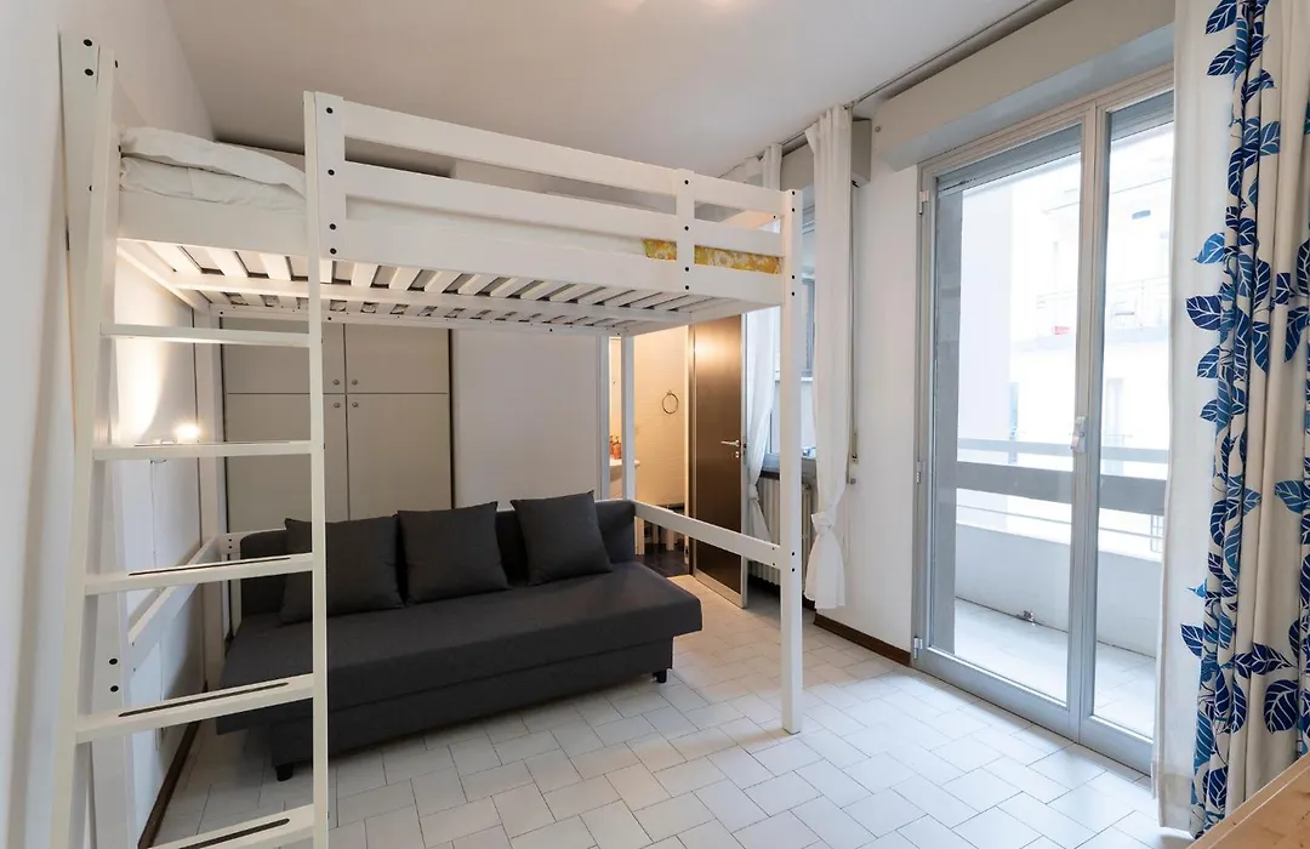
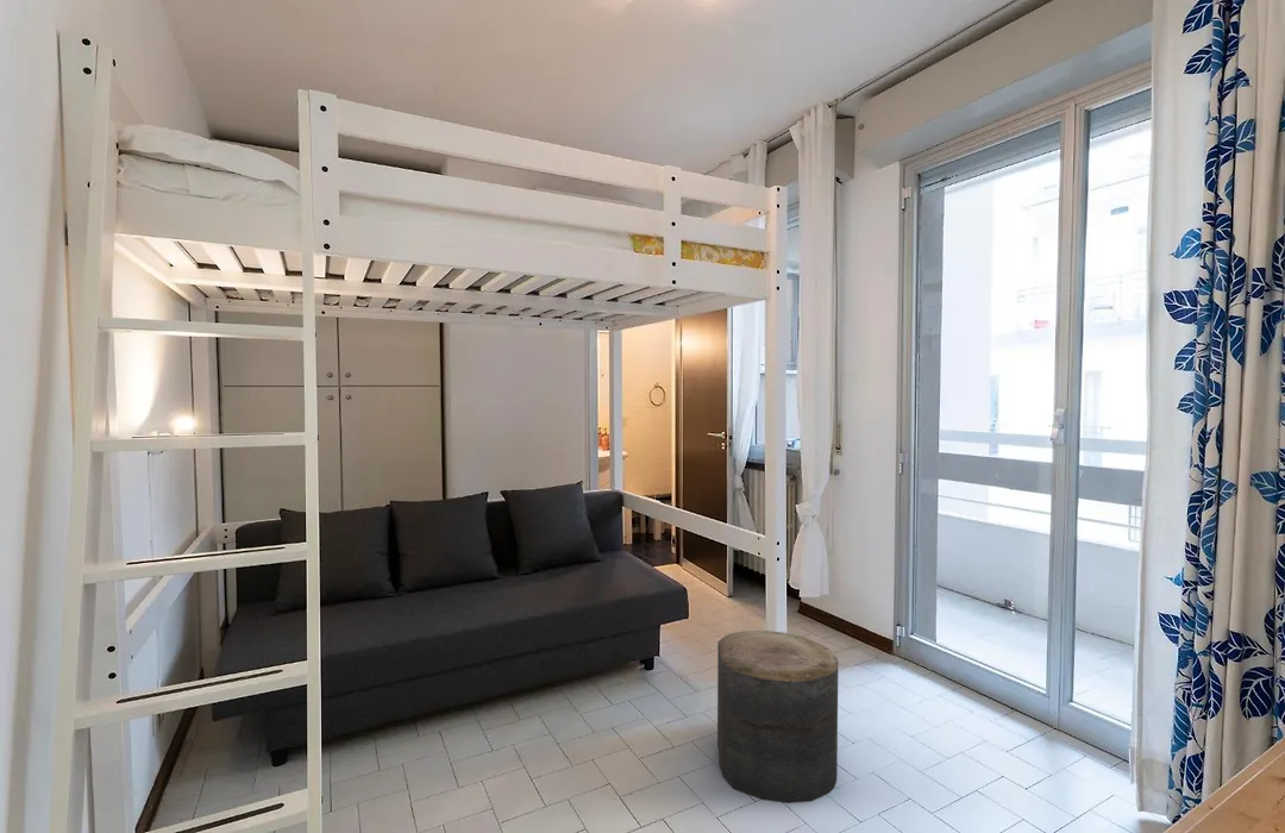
+ stool (773, 708)
